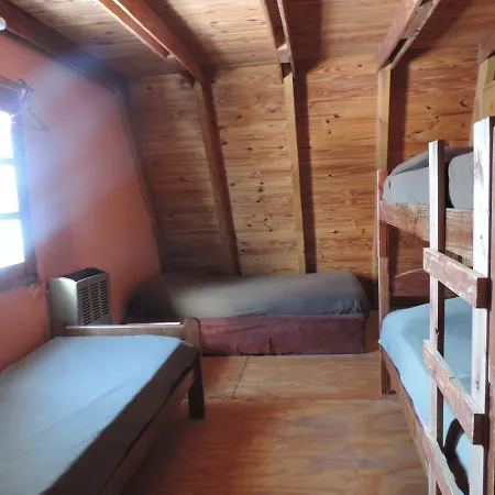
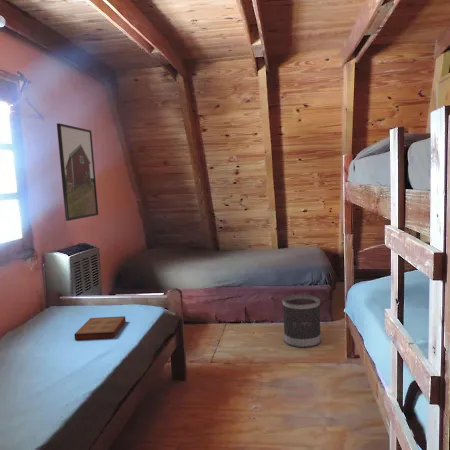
+ book (101, 327)
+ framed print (79, 172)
+ wastebasket (301, 320)
